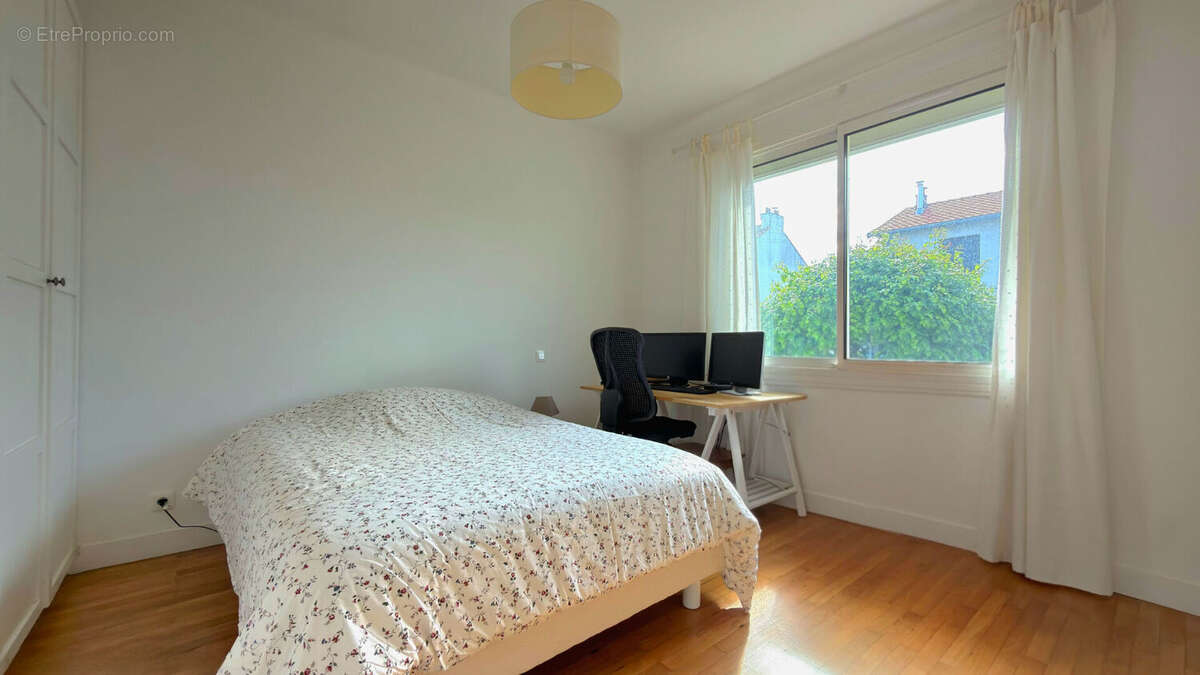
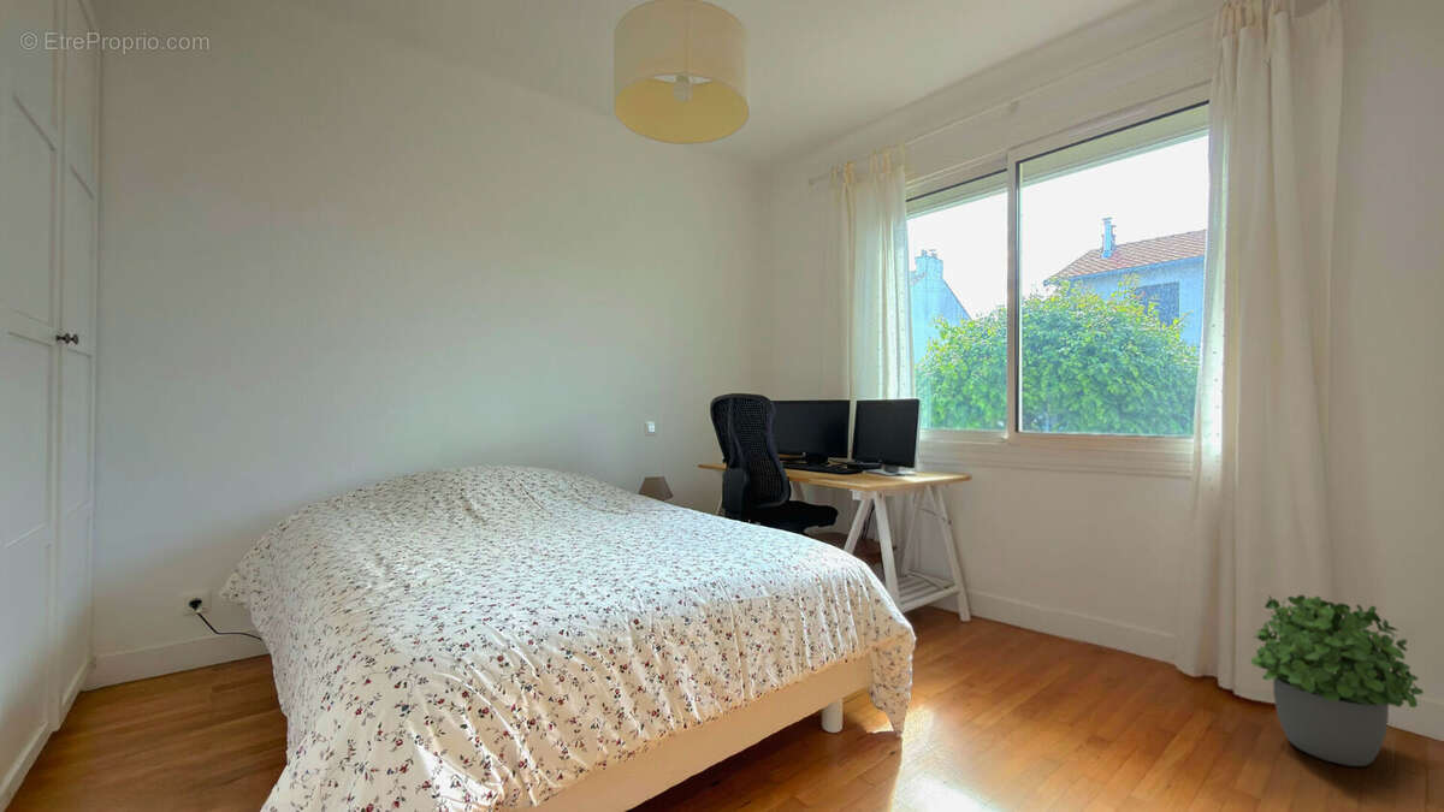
+ potted plant (1328, 672)
